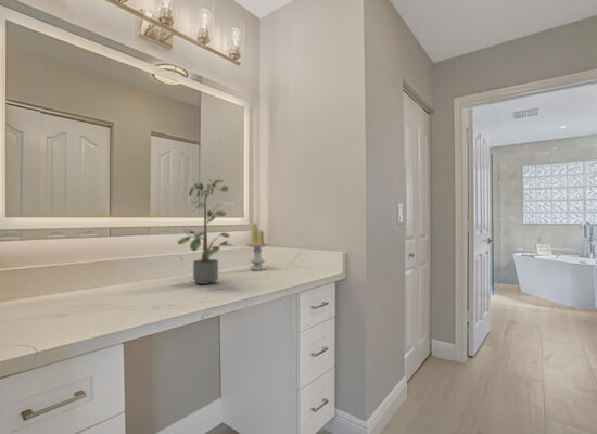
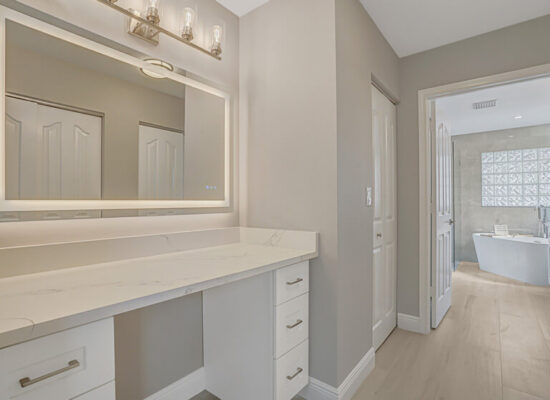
- potted plant (205, 229)
- candle (257, 245)
